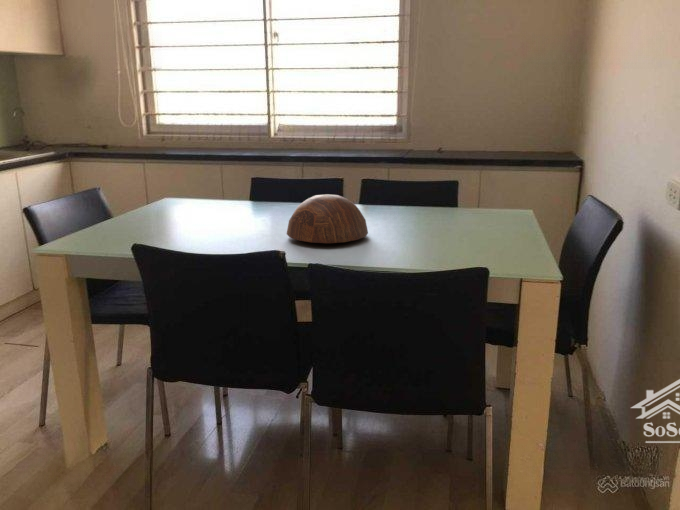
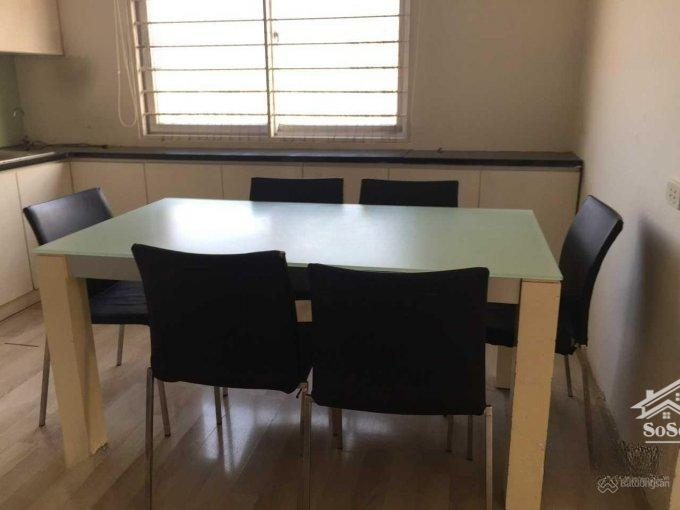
- bowl (327, 216)
